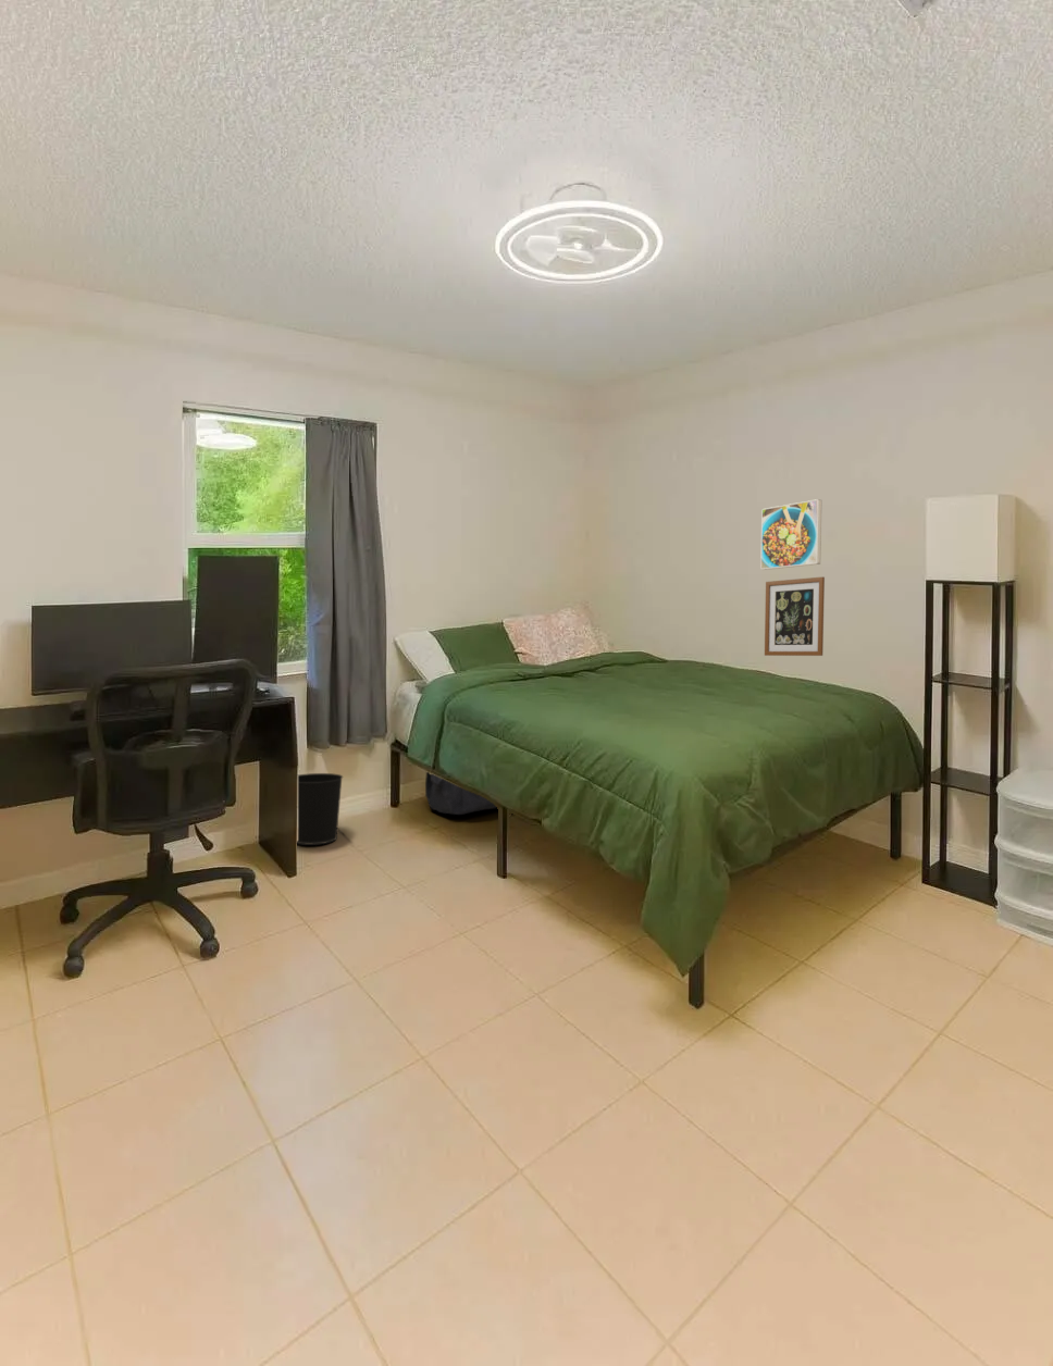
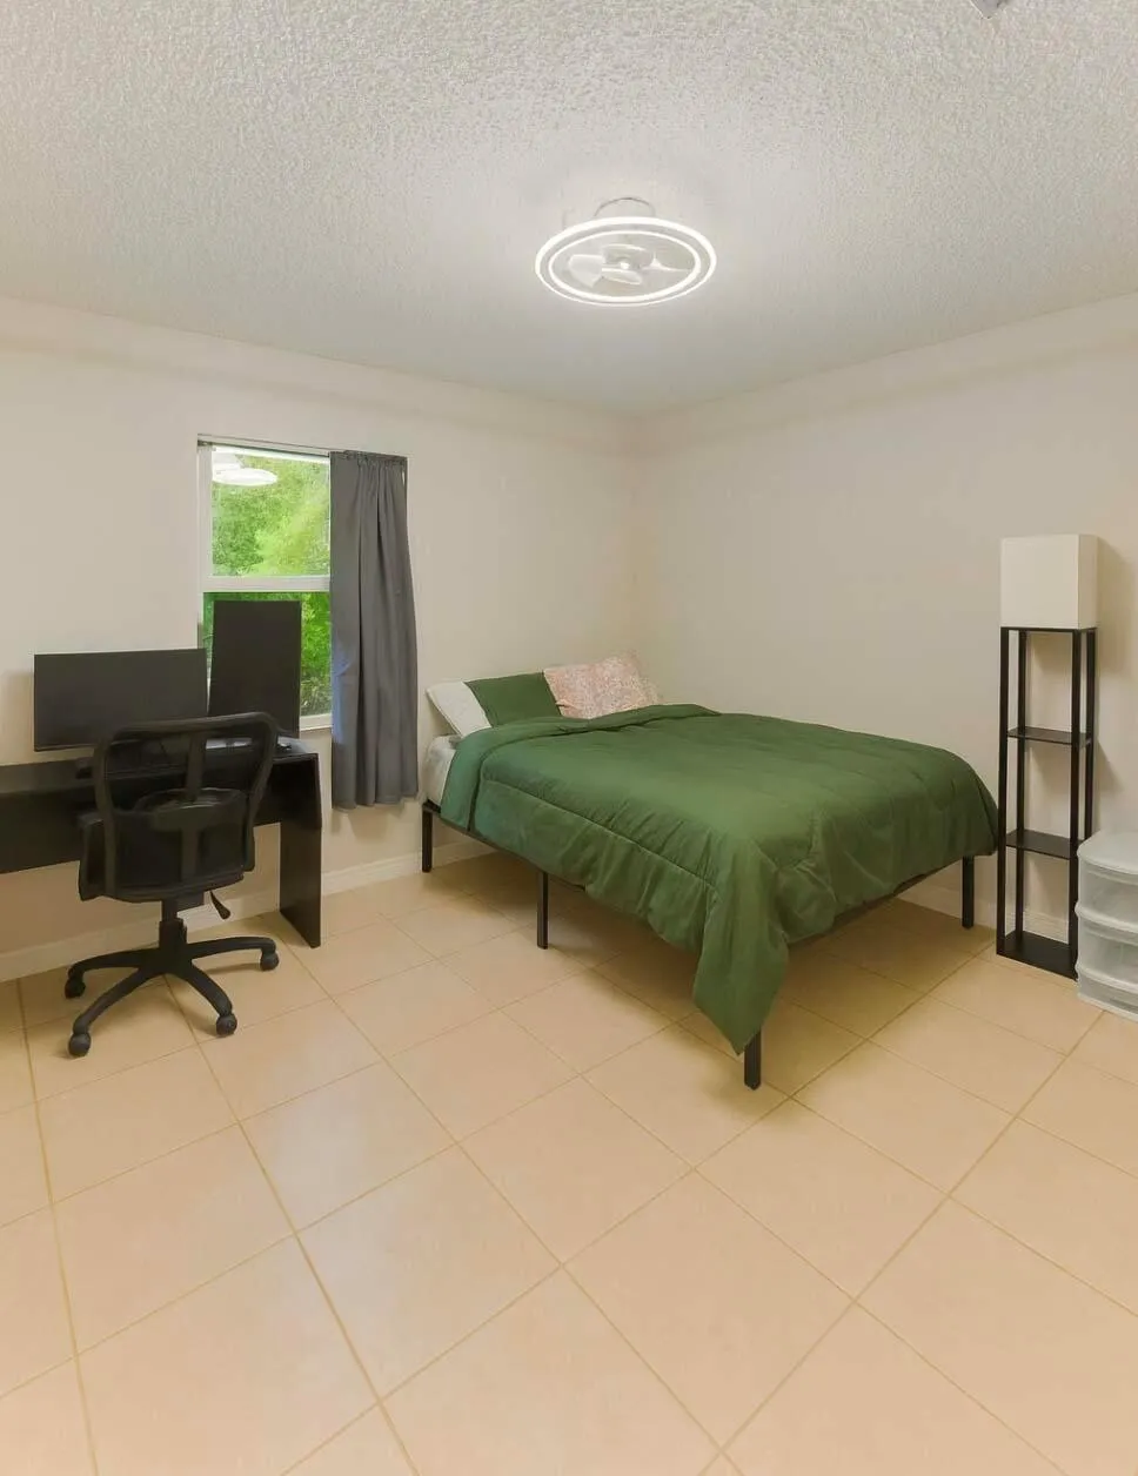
- wastebasket (314, 809)
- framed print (790, 535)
- wall art (793, 617)
- backpack (453, 784)
